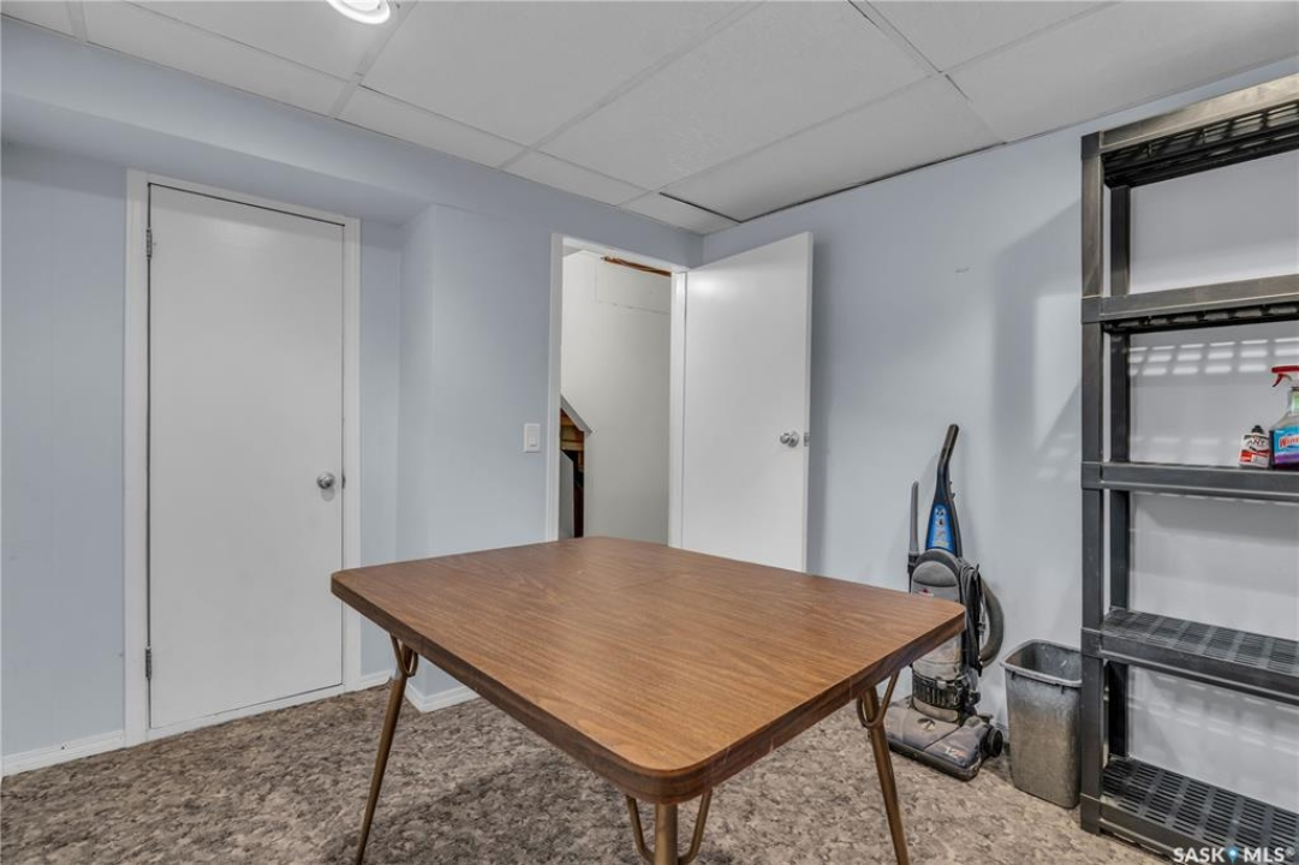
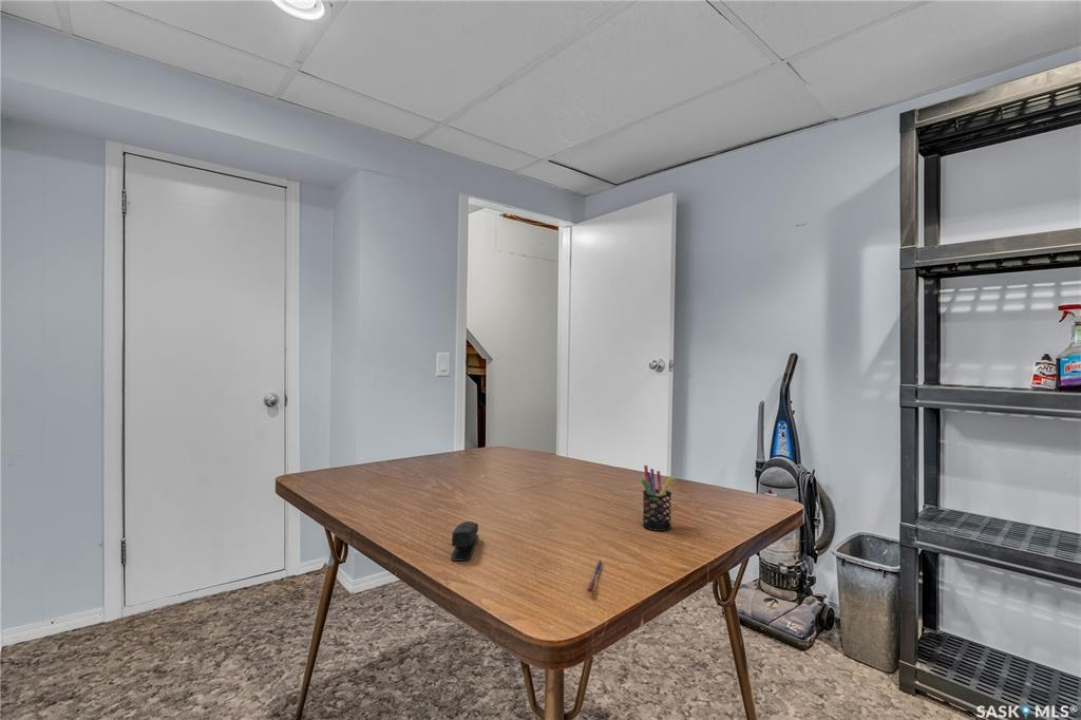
+ stapler (465, 534)
+ pen holder (653, 496)
+ pen (595, 573)
